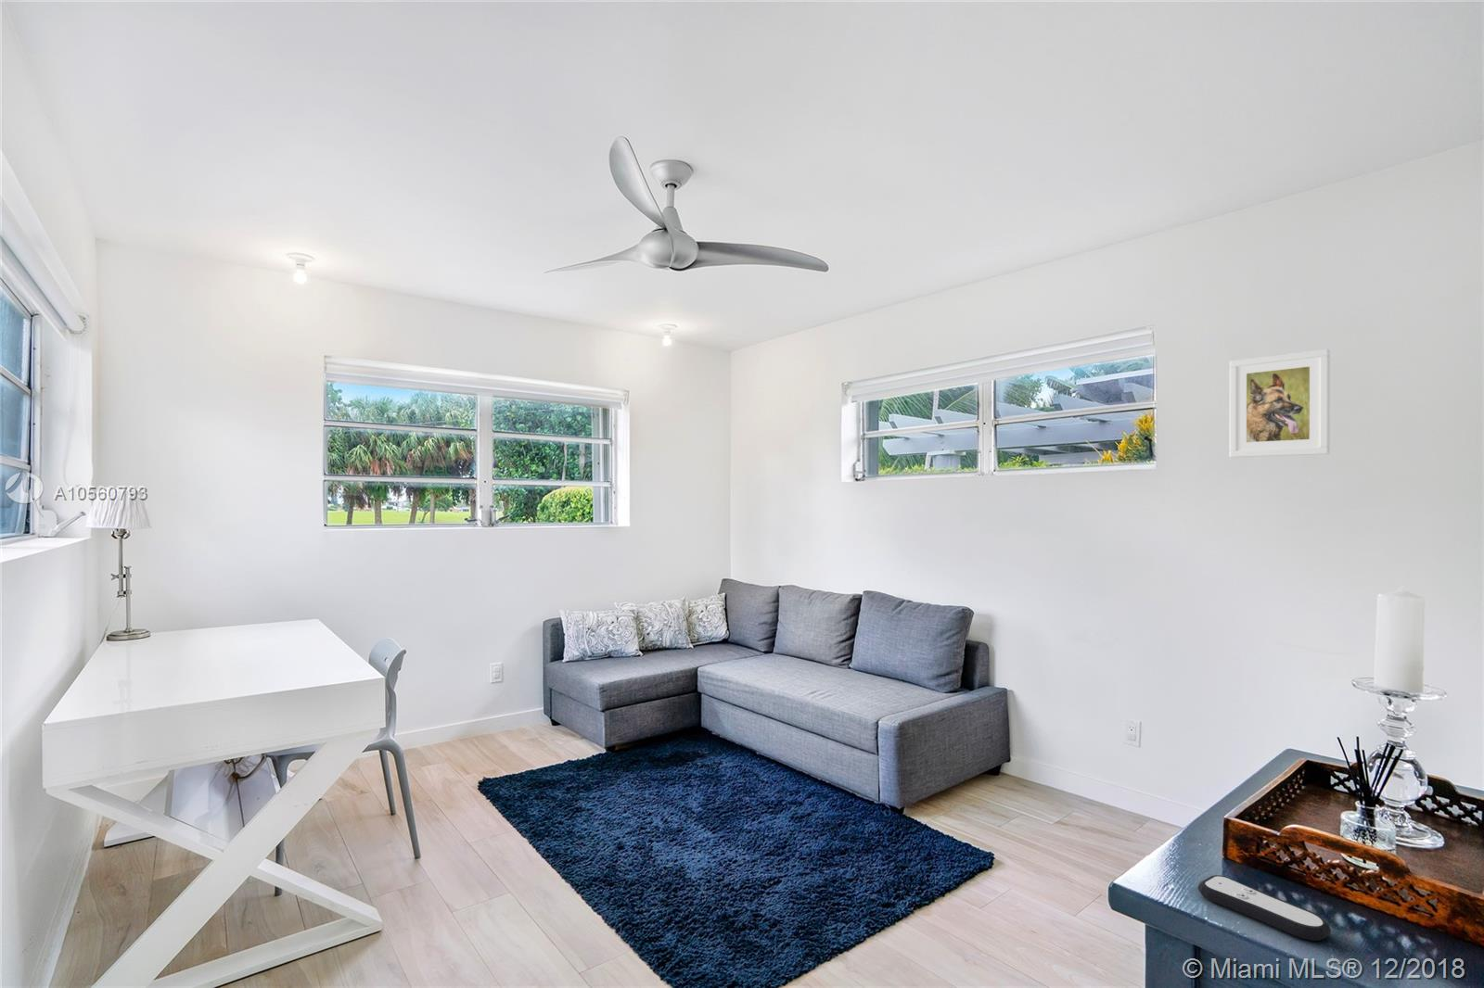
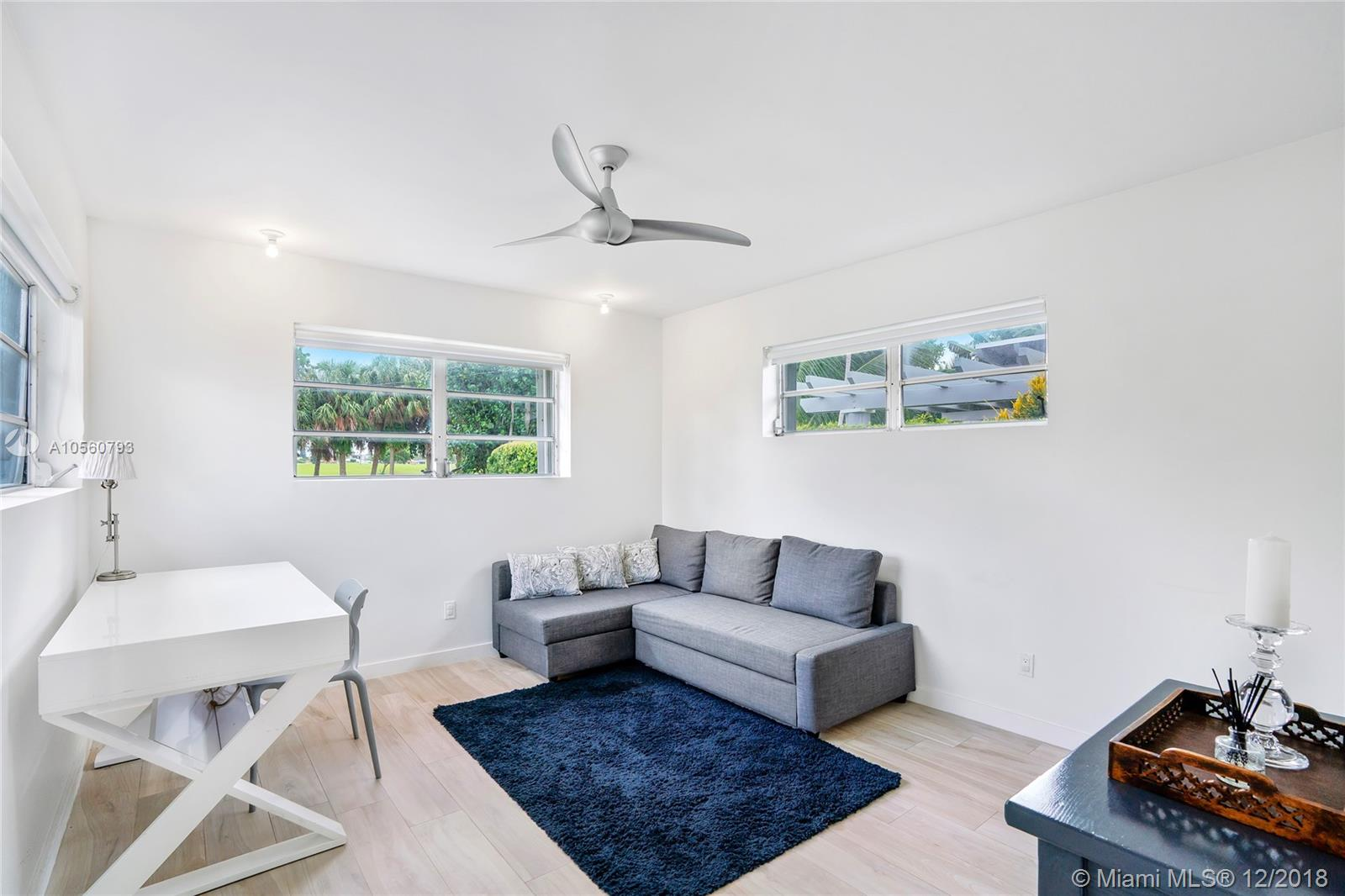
- remote control (1261, 905)
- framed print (1278, 405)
